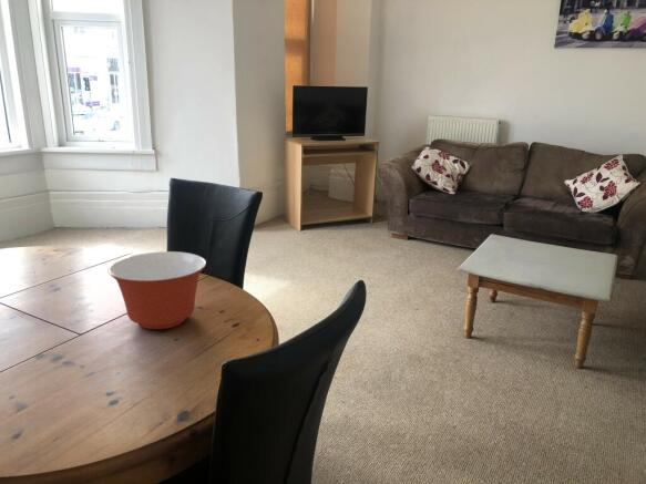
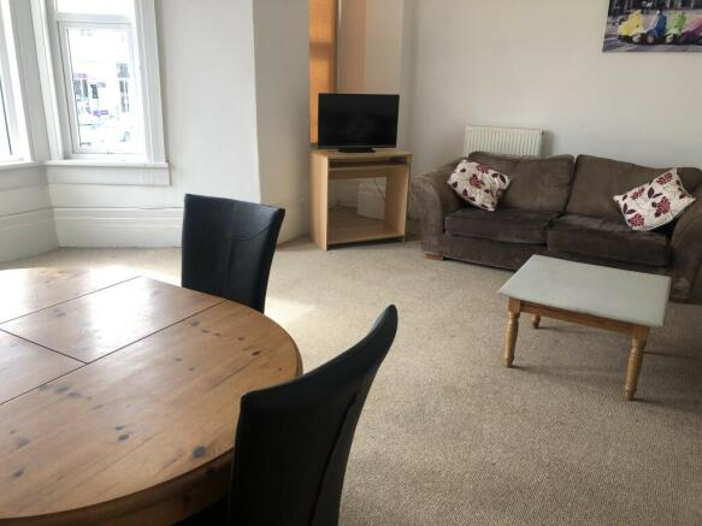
- mixing bowl (160, 292)
